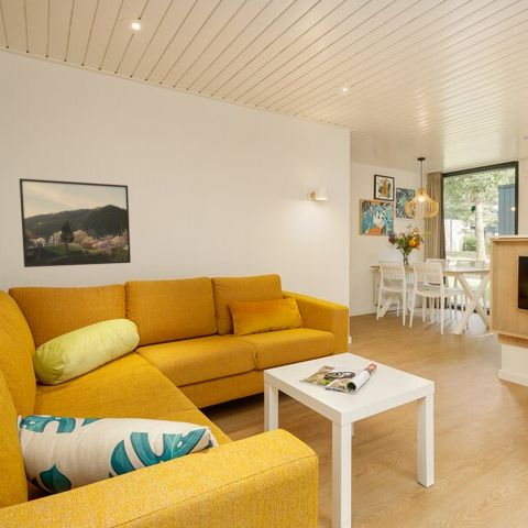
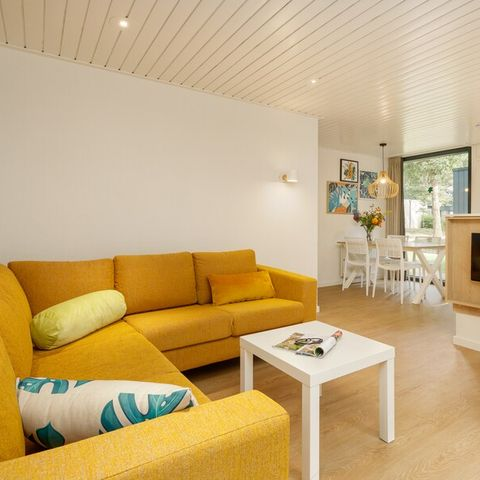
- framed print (78, 223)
